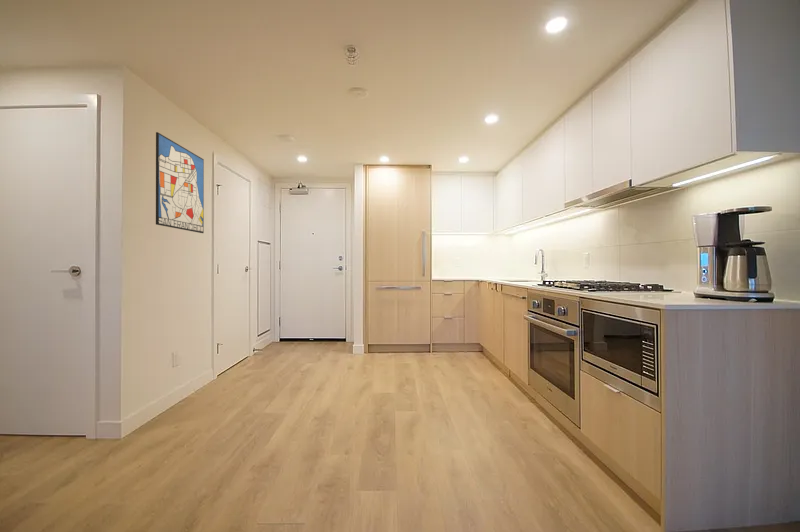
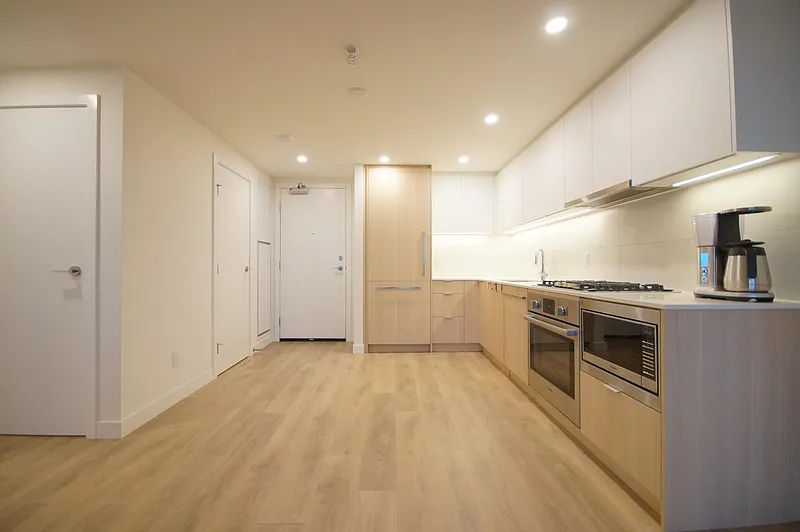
- wall art (182, 188)
